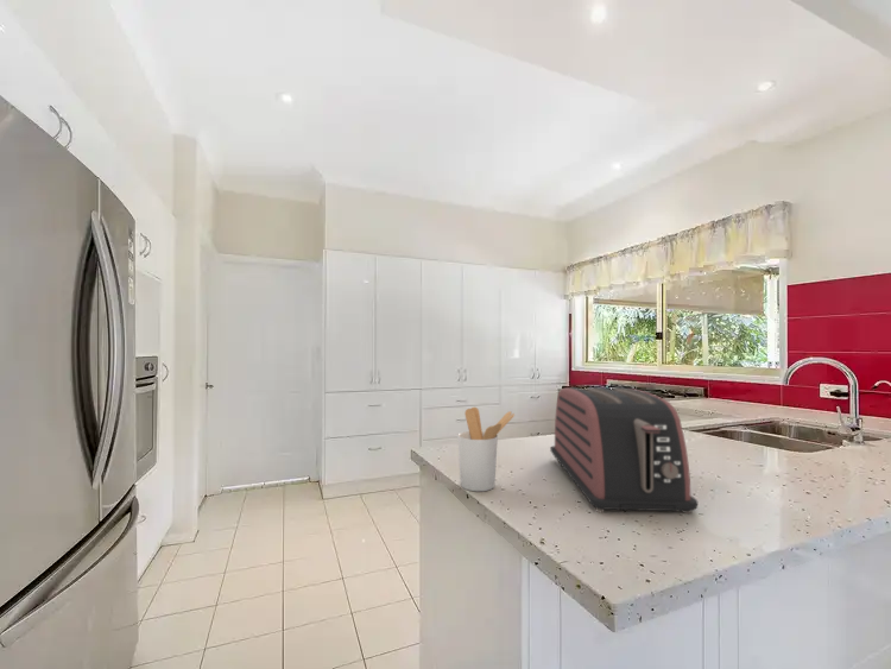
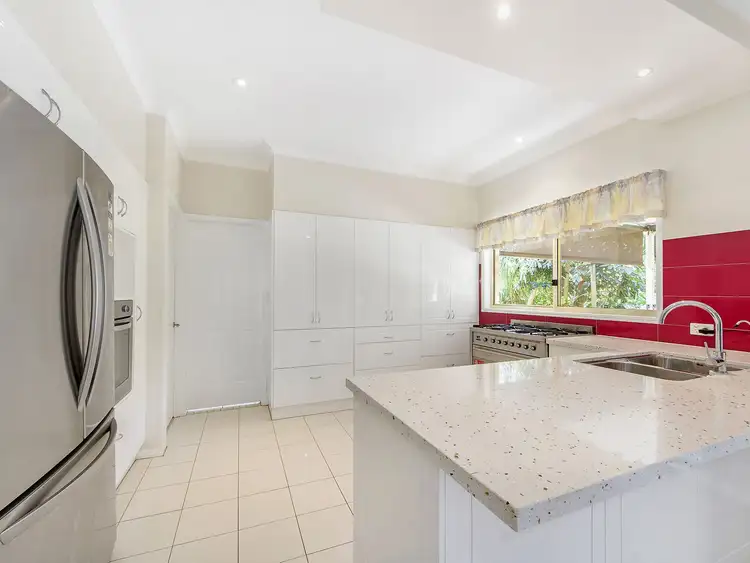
- utensil holder (487, 447)
- toaster (611, 436)
